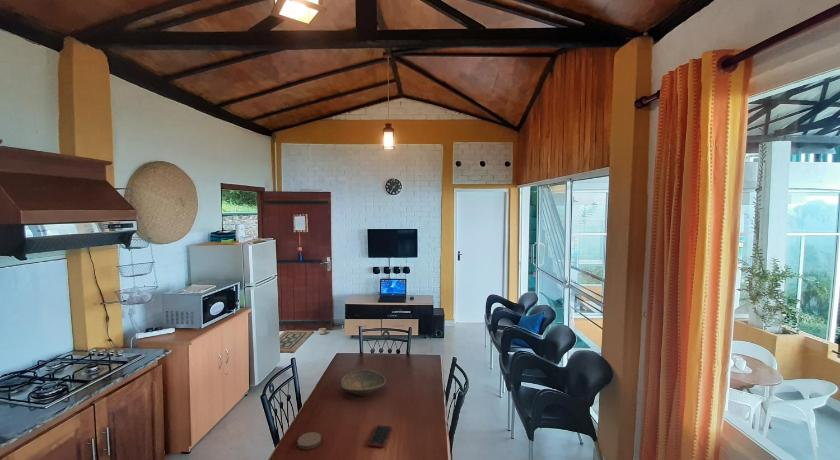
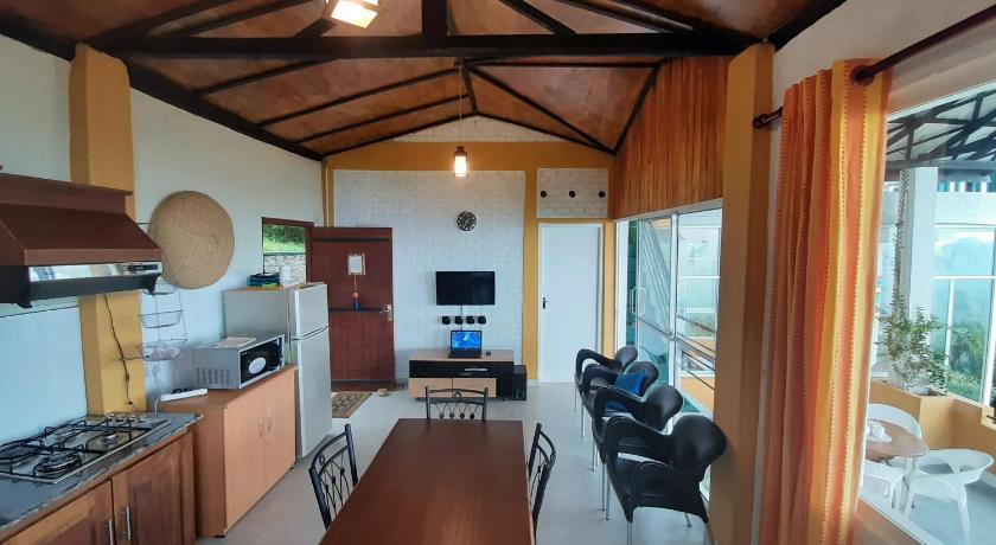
- coaster (309, 440)
- cell phone (380, 435)
- decorative bowl (363, 384)
